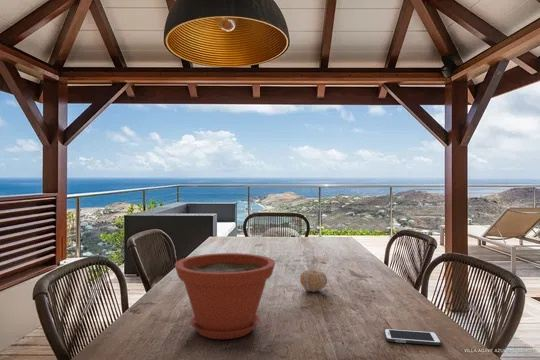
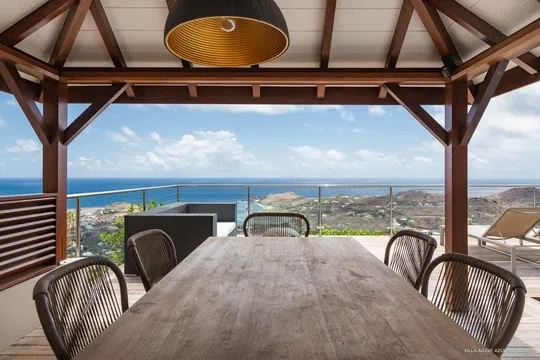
- fruit (313, 280)
- cell phone (411, 336)
- plant pot (225, 295)
